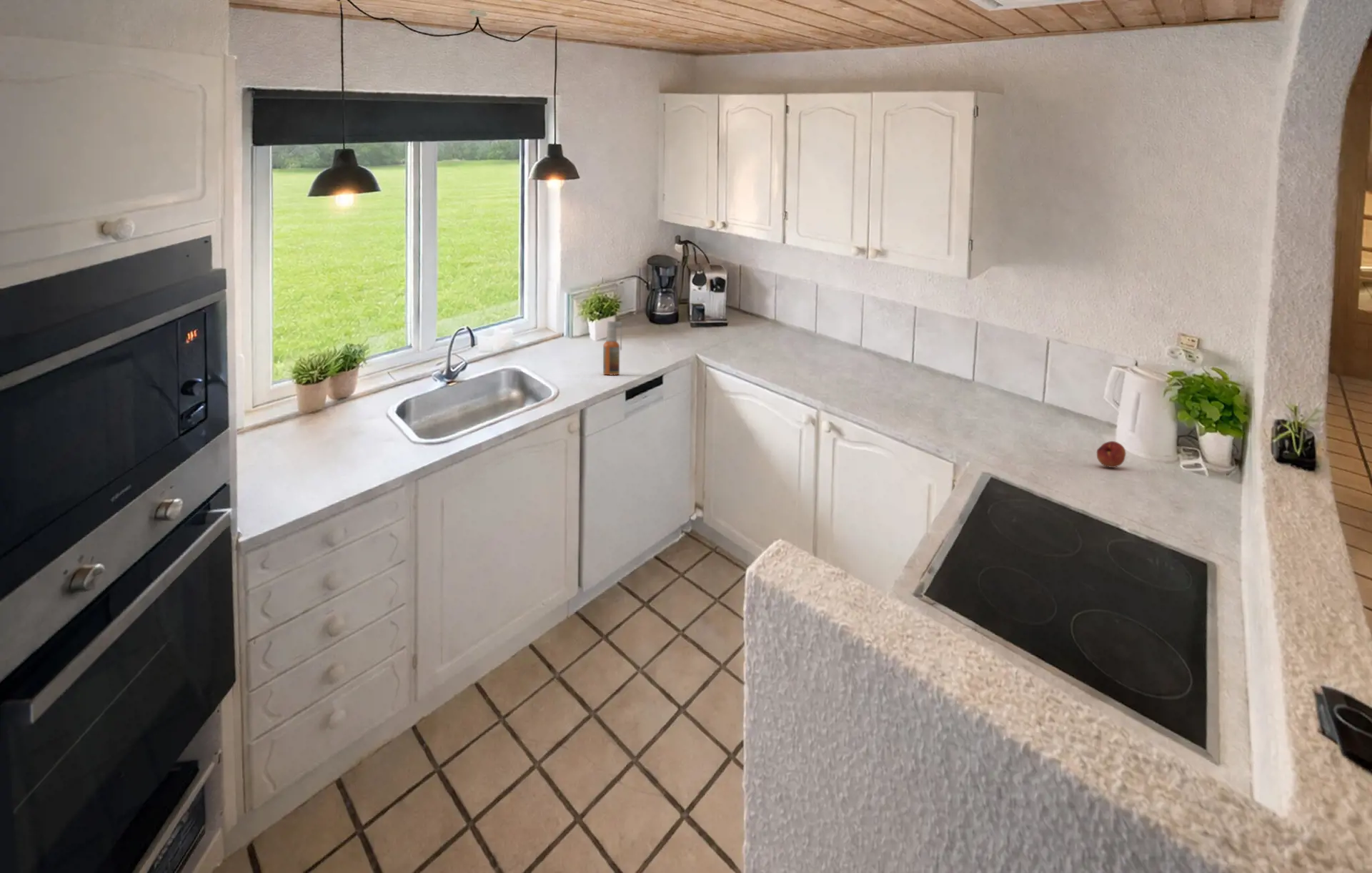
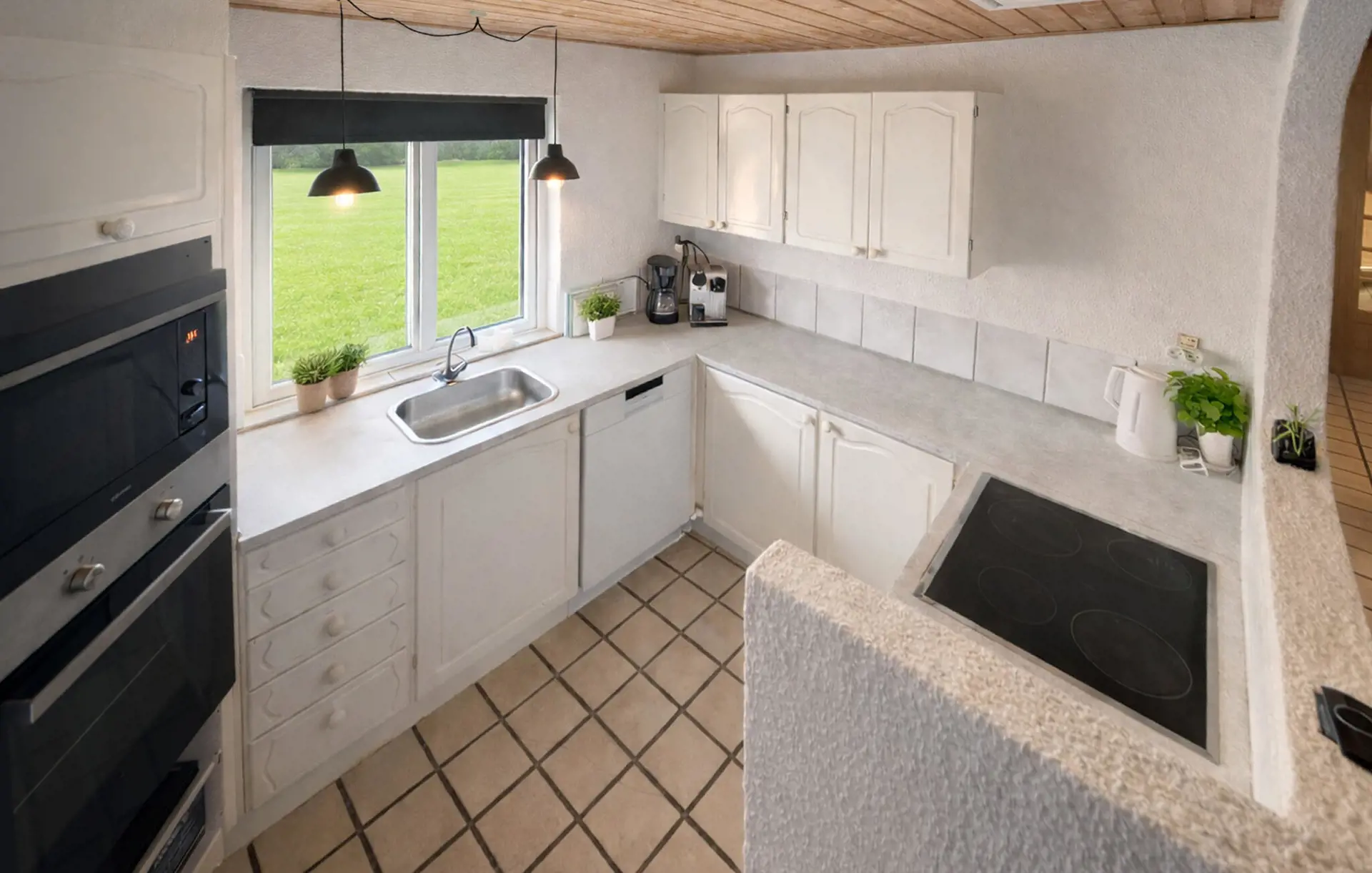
- spray bottle (612, 347)
- fruit (1110, 454)
